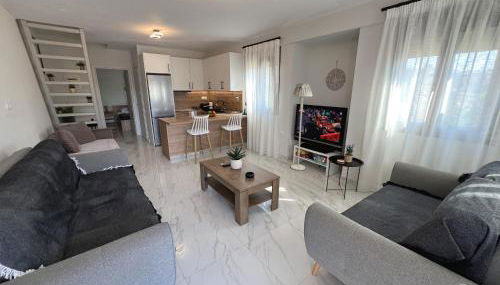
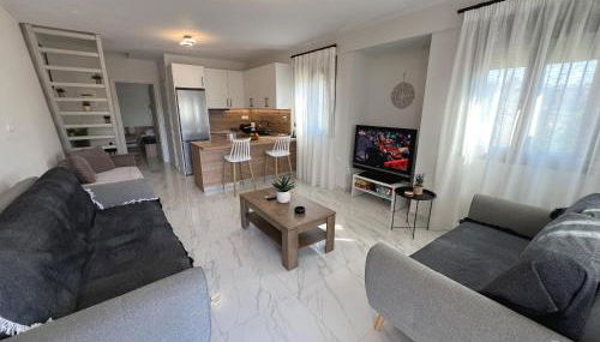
- floor lamp (300, 127)
